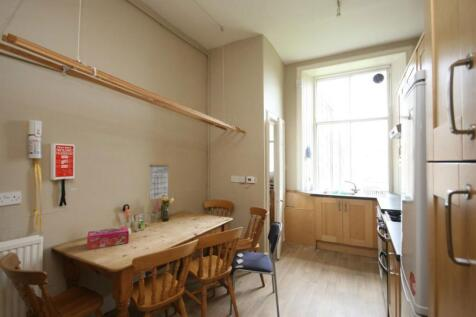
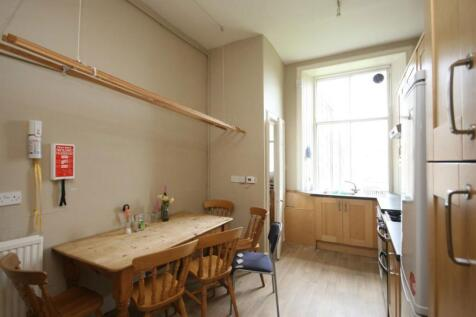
- tissue box (108, 237)
- calendar (159, 177)
